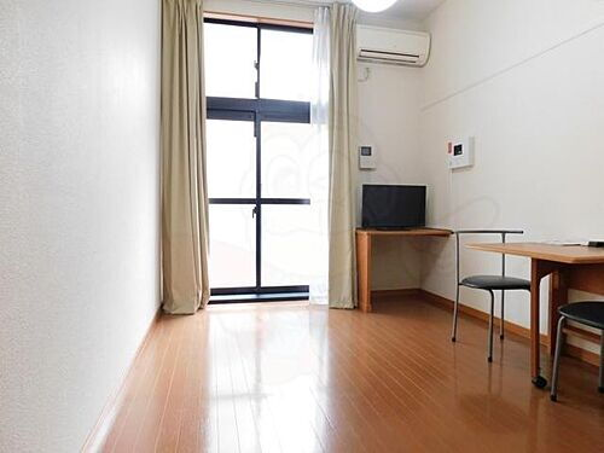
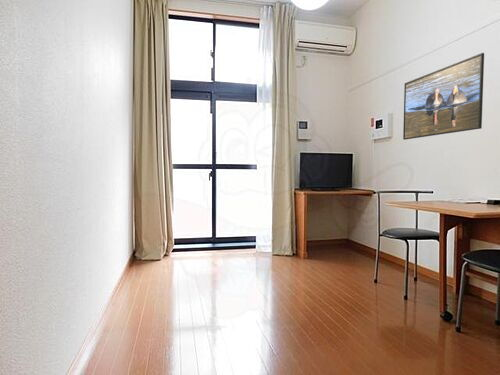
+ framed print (437, 102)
